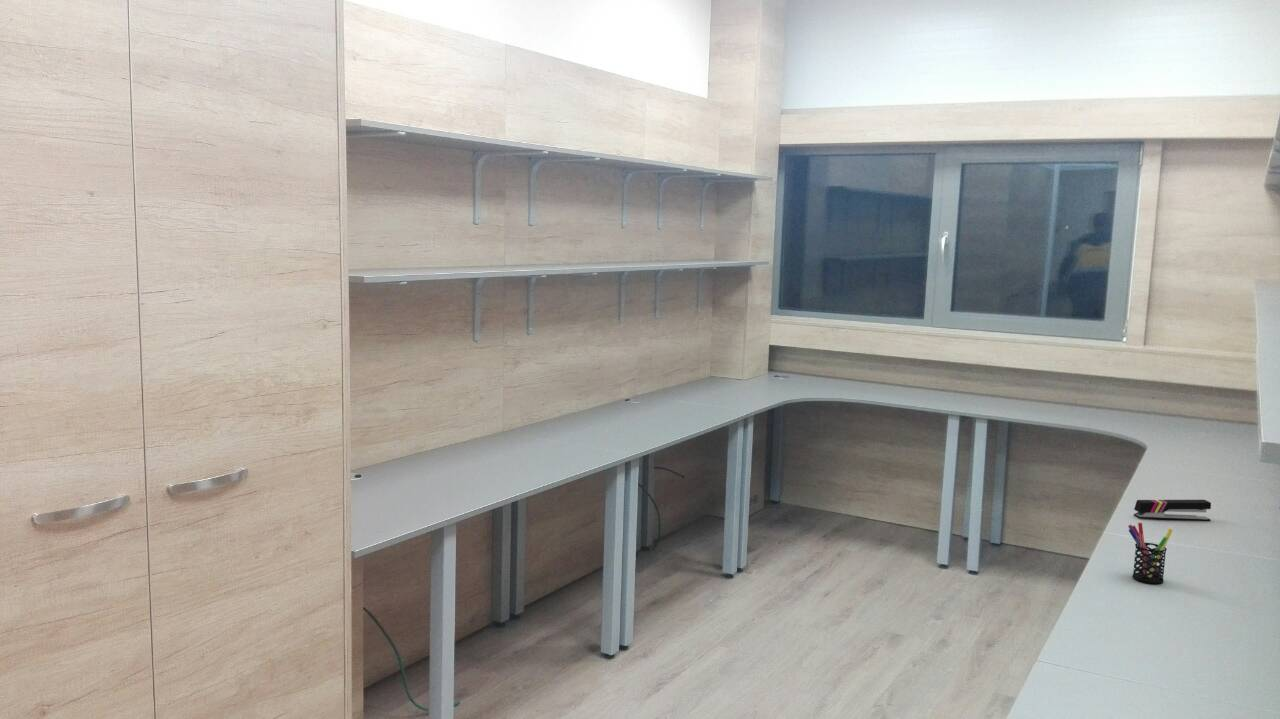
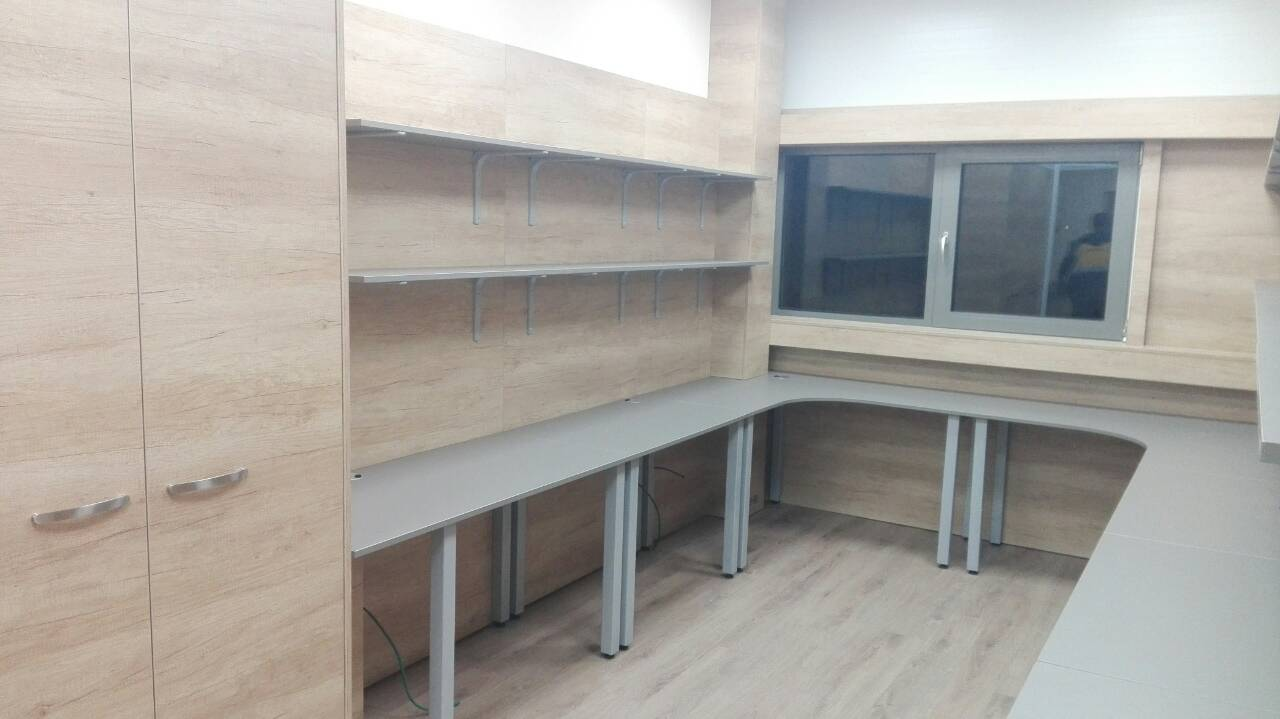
- pen holder (1151, 551)
- stapler (1172, 509)
